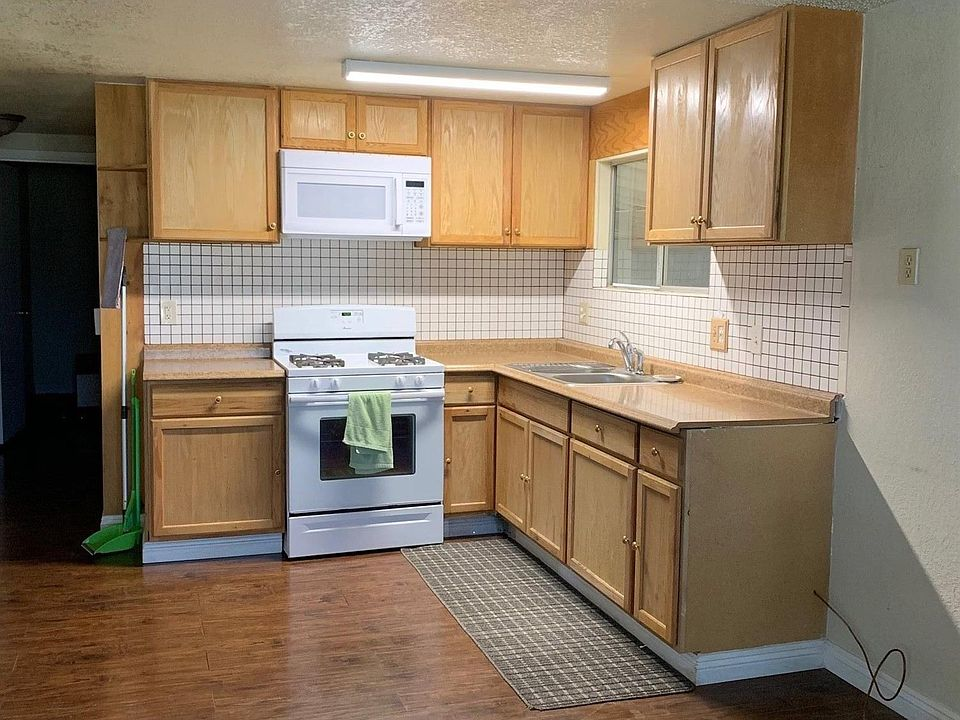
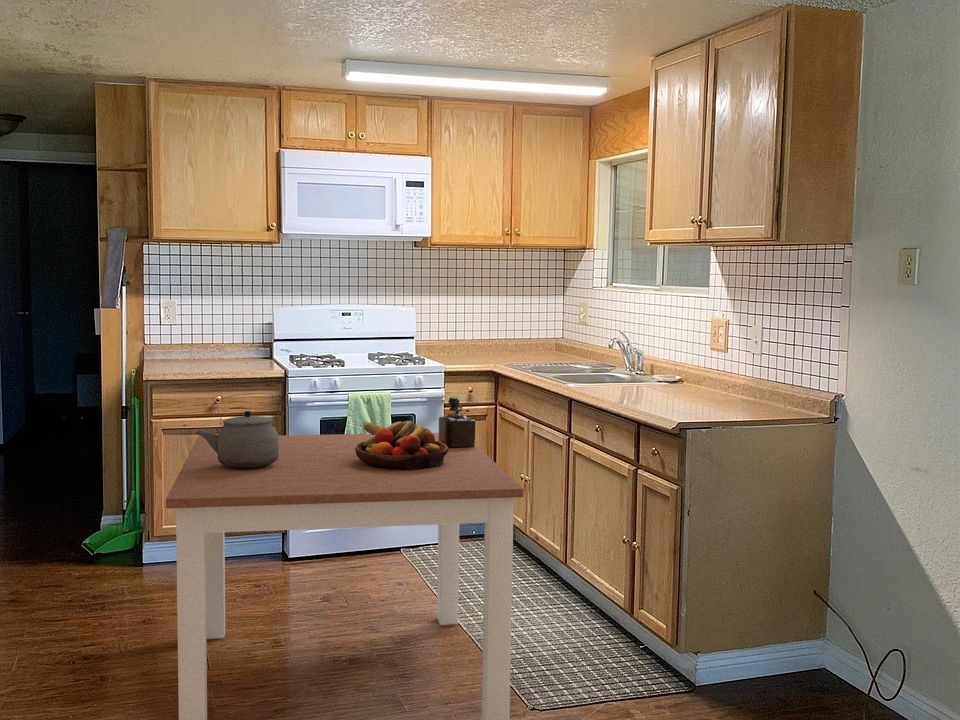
+ tea kettle (238, 429)
+ pepper mill (458, 419)
+ dining table (340, 527)
+ fruit bowl (400, 442)
